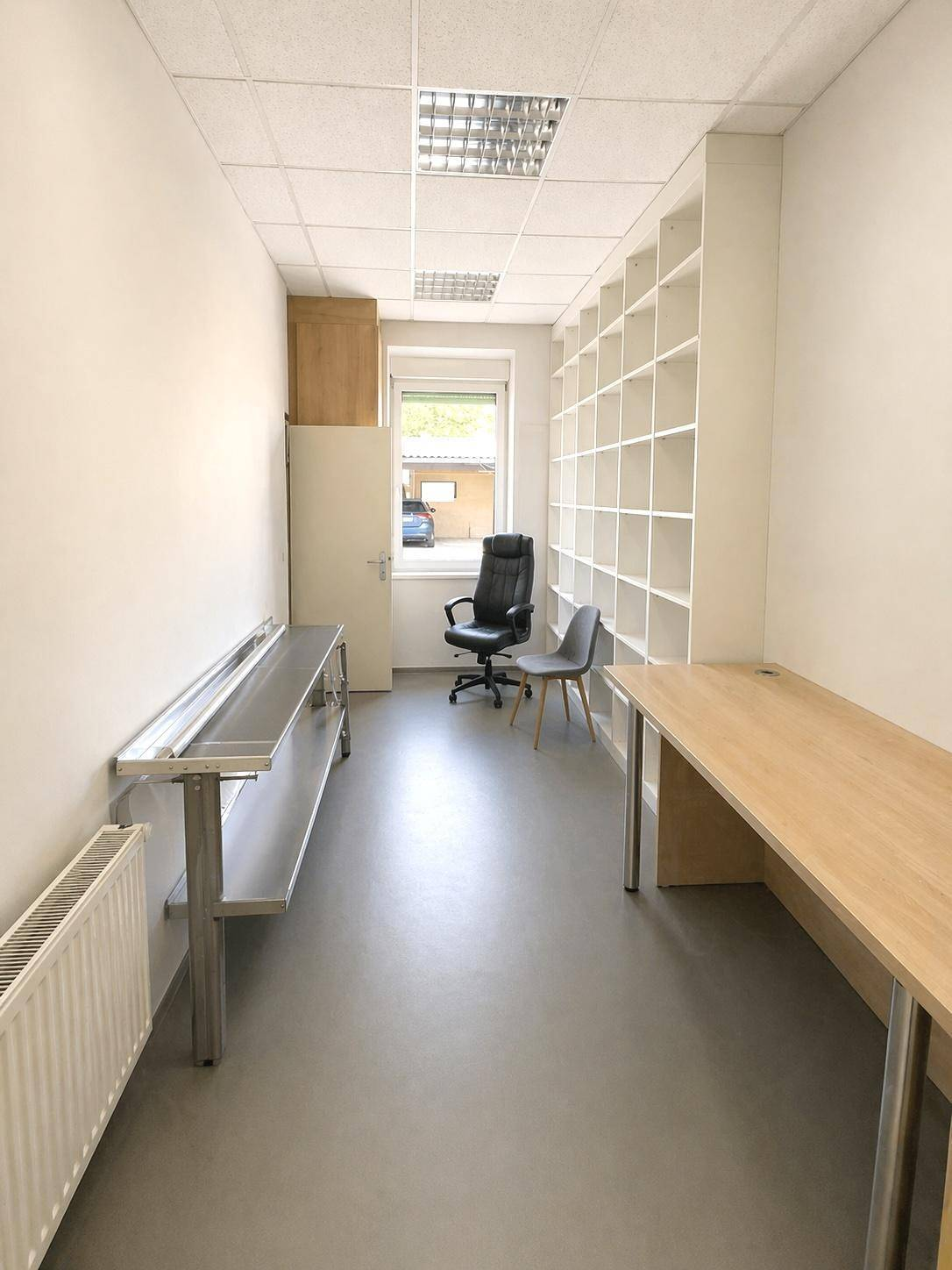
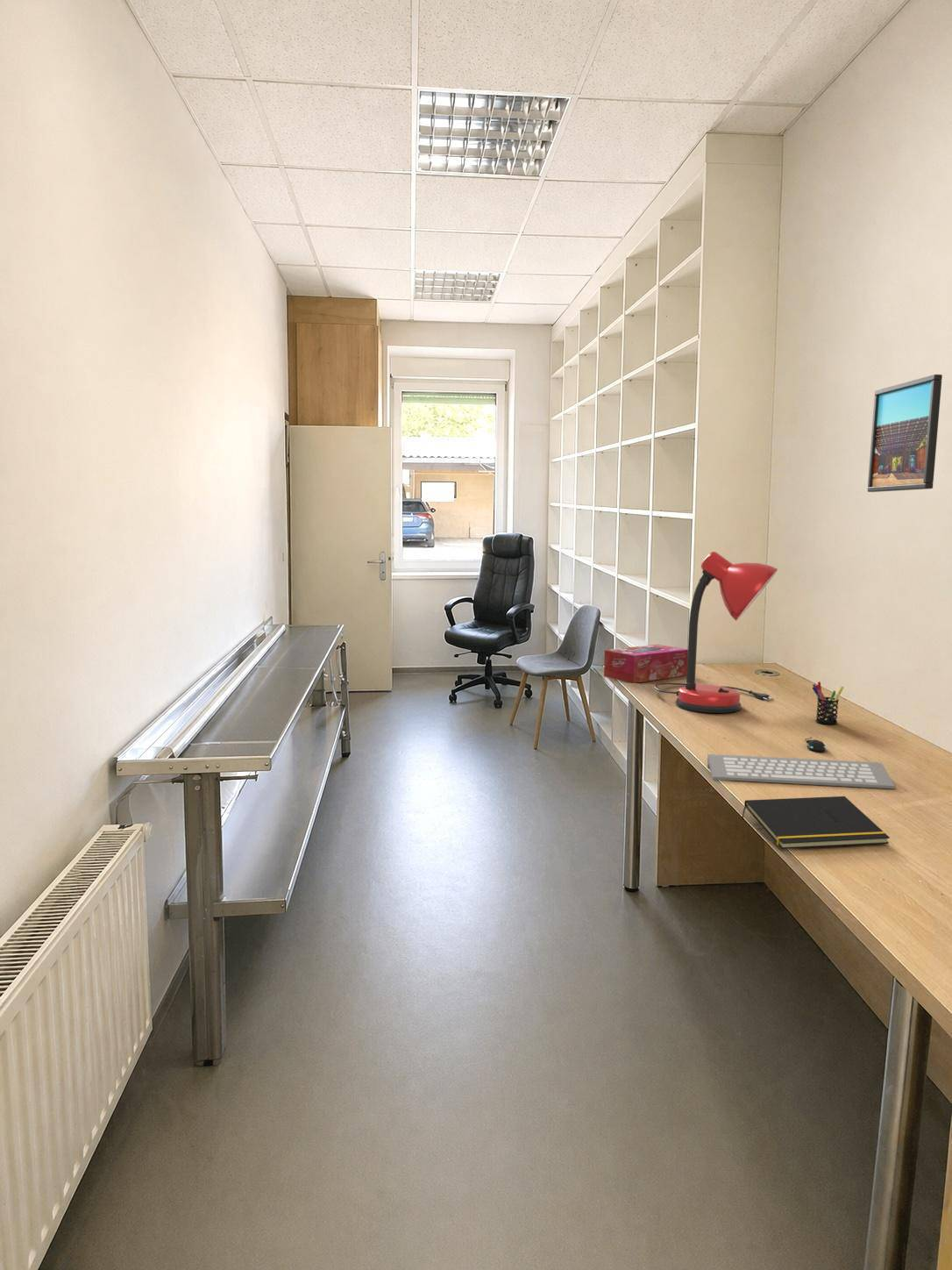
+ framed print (902, 437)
+ tissue box (646, 662)
+ desk lamp (732, 617)
+ computer keyboard (798, 770)
+ pen holder (828, 703)
+ notepad (814, 821)
+ mouse (814, 739)
